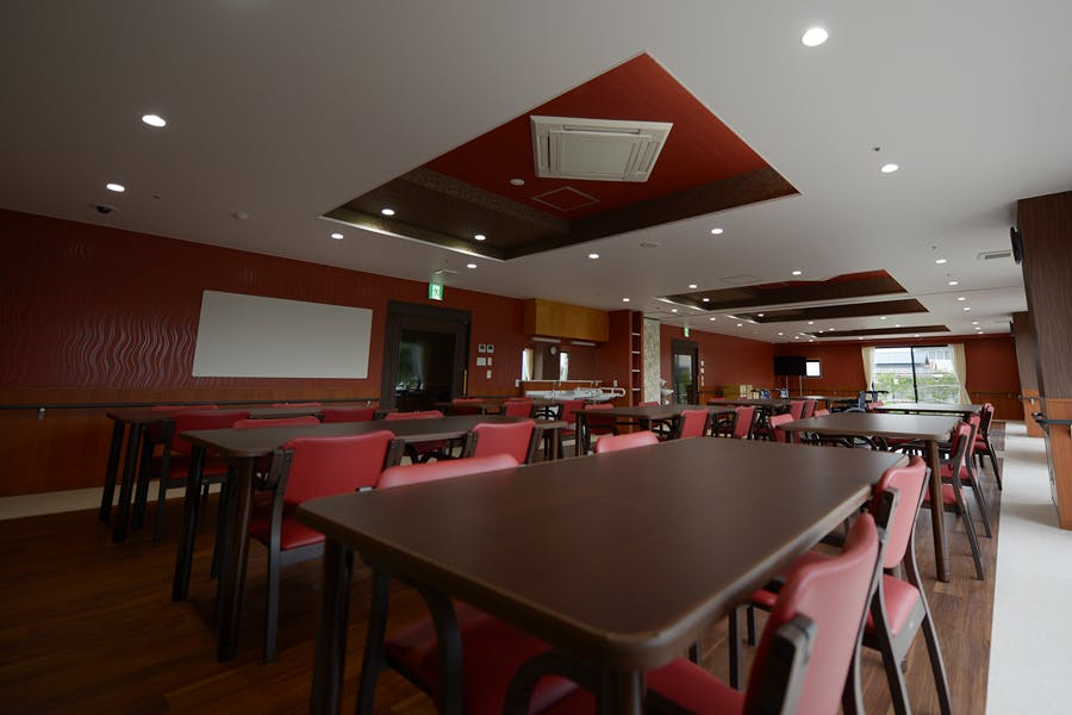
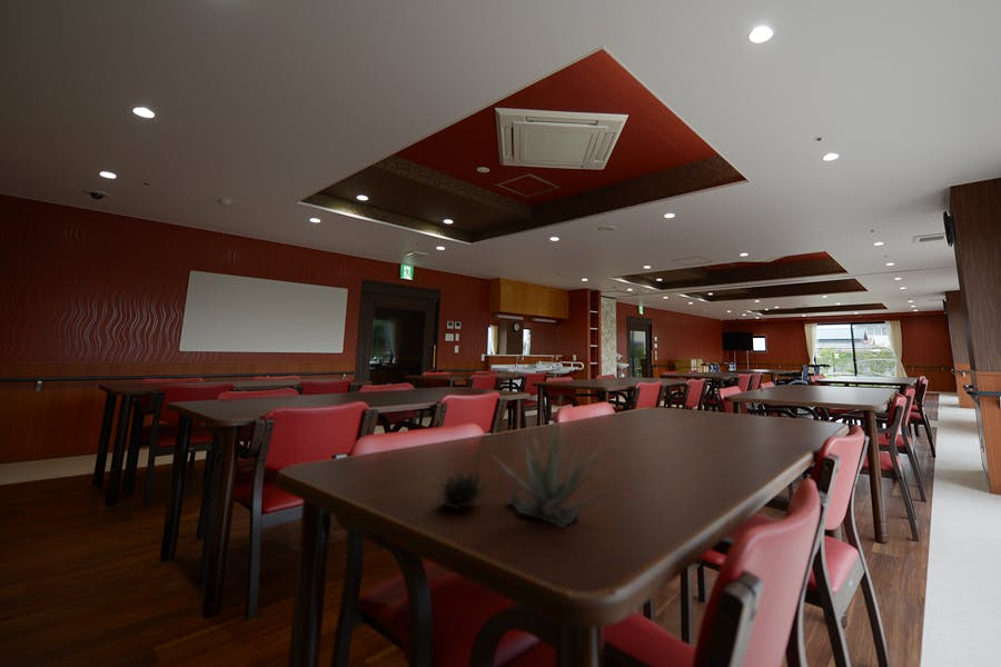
+ succulent plant (525, 450)
